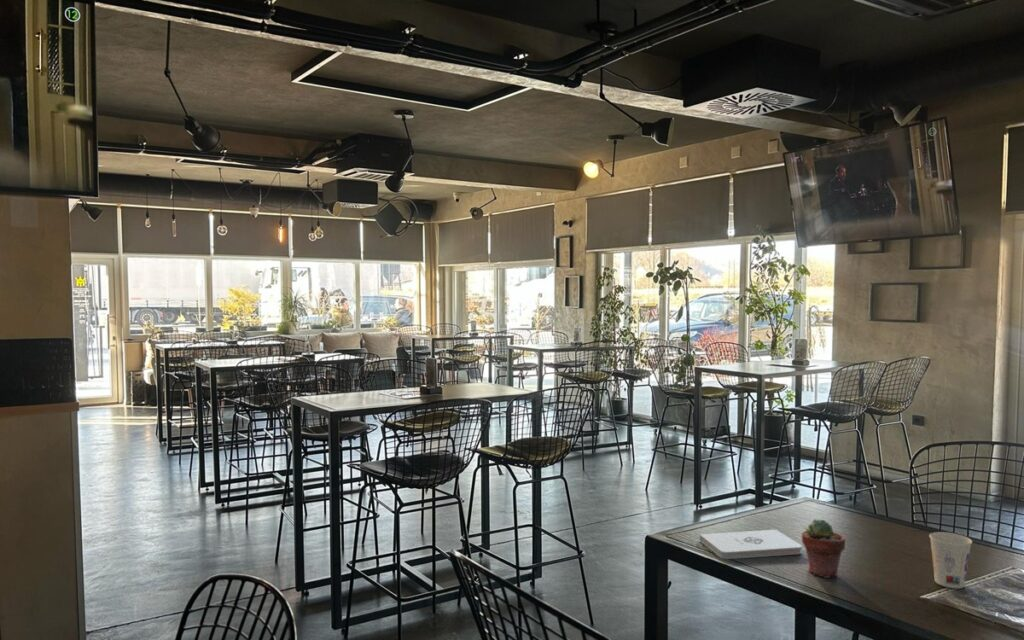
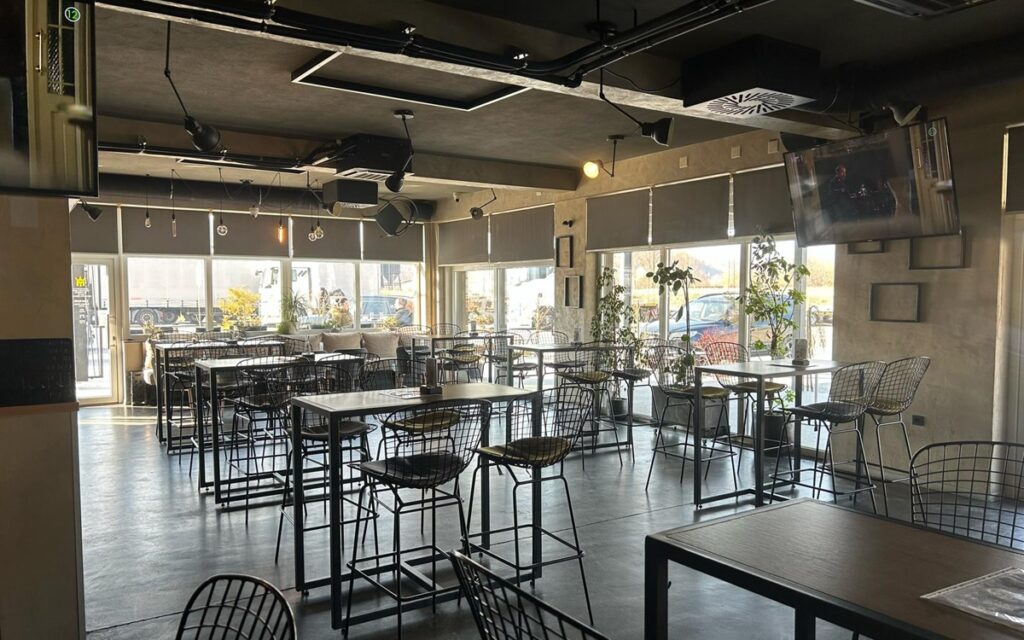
- notepad (750, 543)
- cup (950, 560)
- potted succulent (822, 546)
